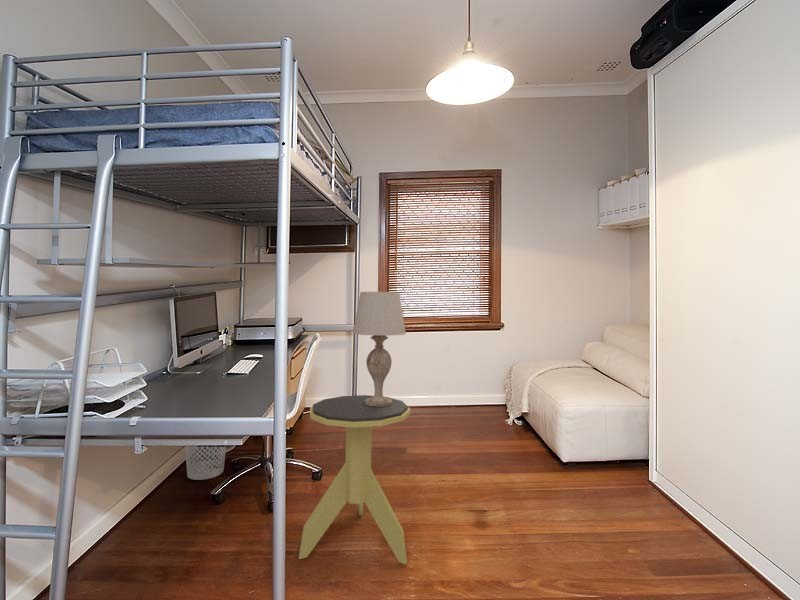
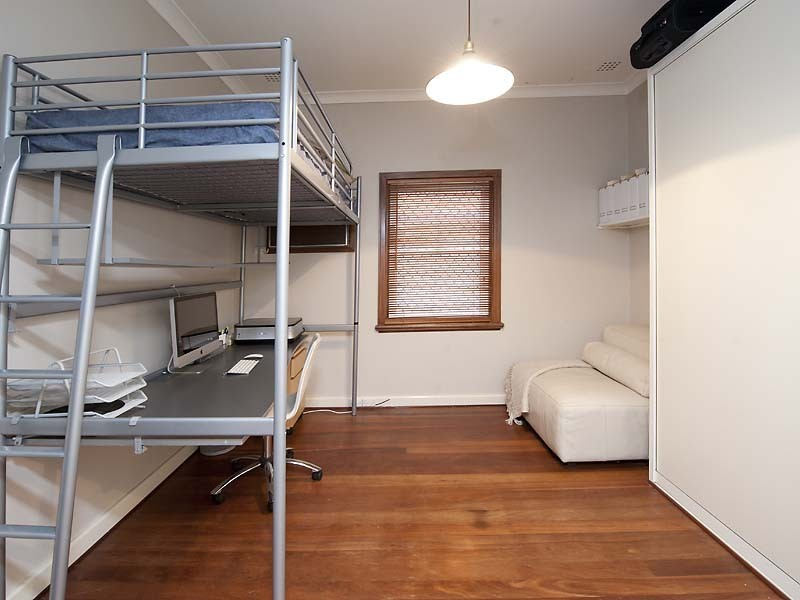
- side table (361, 474)
- wastebasket (205, 447)
- table lamp (379, 347)
